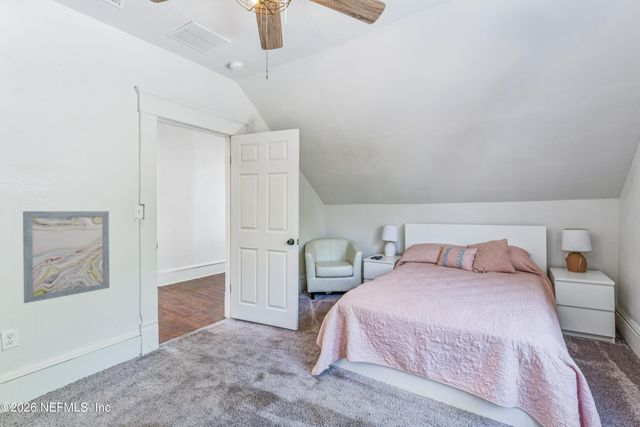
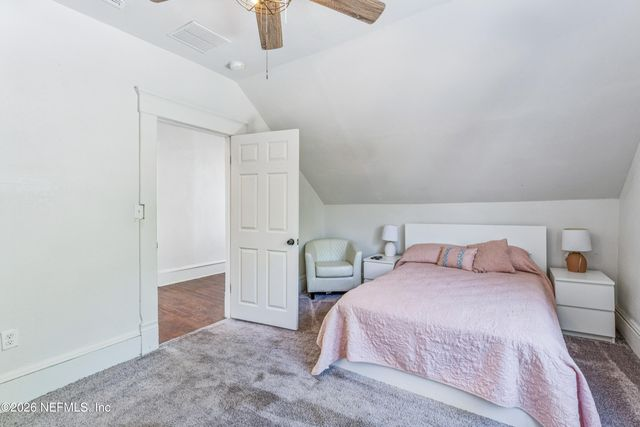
- wall art (70, 253)
